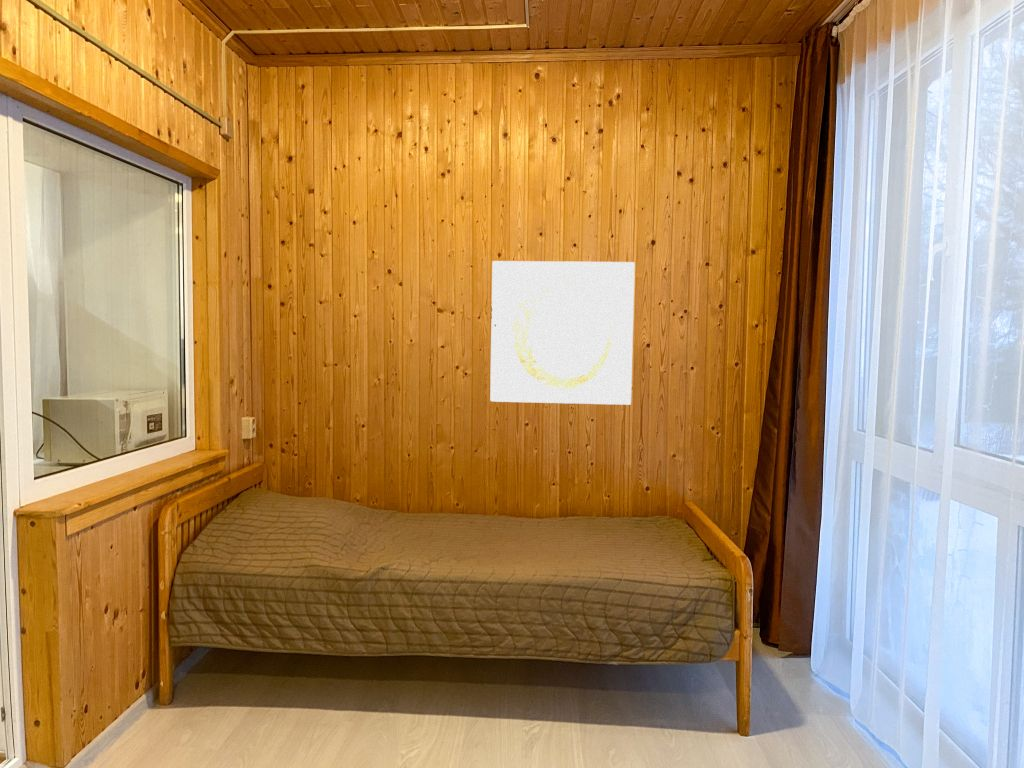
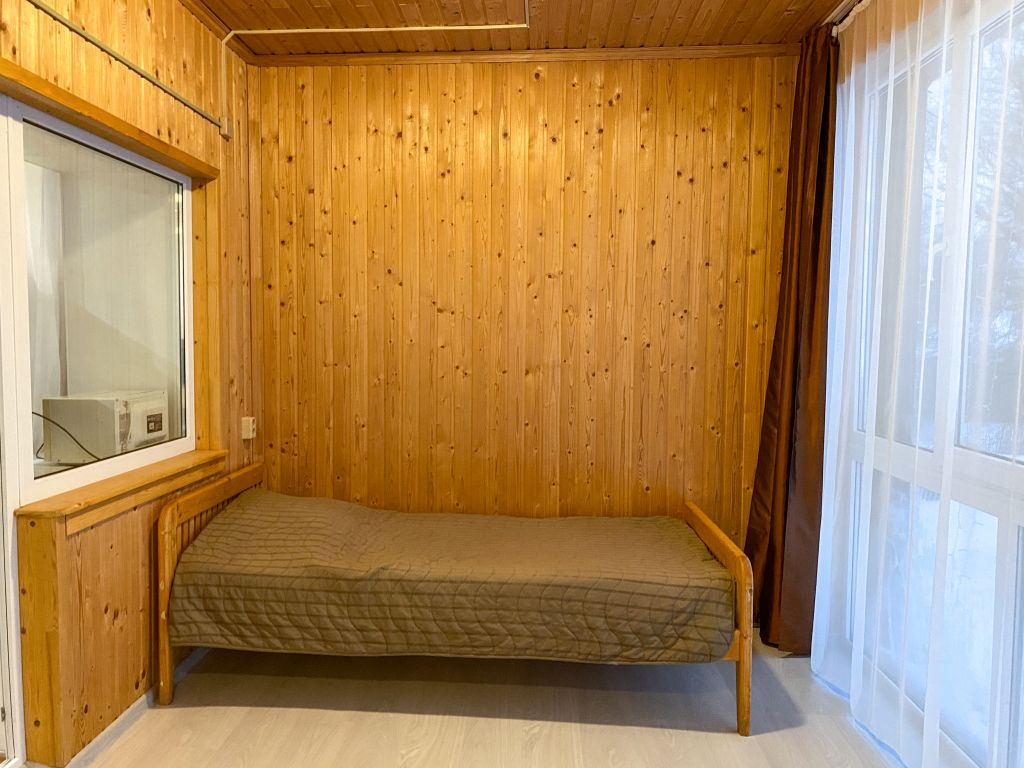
- wall art (561, 332)
